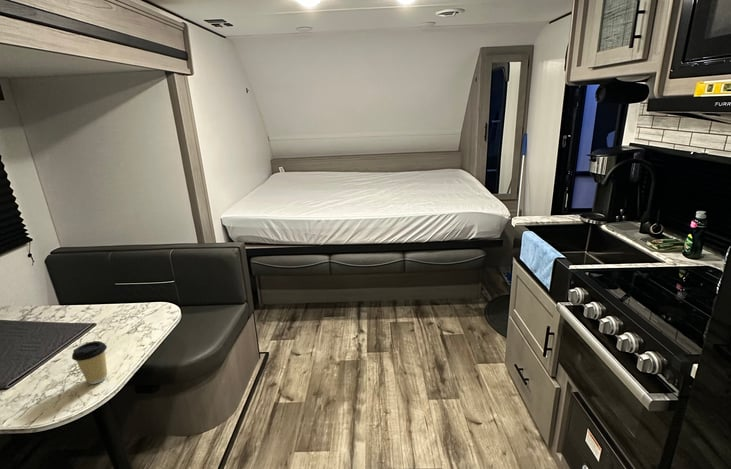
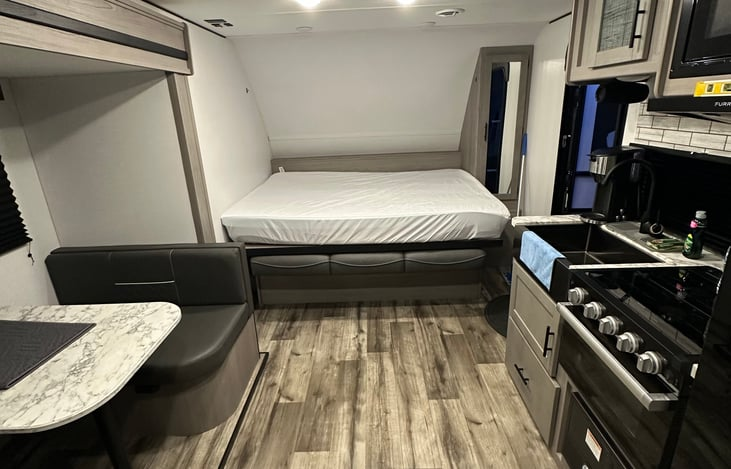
- coffee cup (92, 362)
